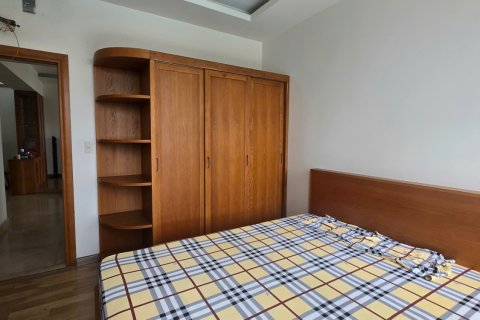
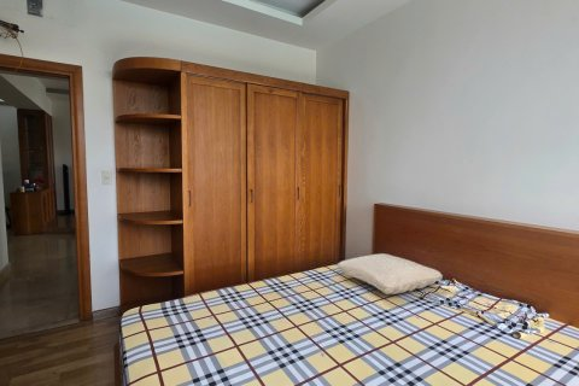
+ pillow (386, 271)
